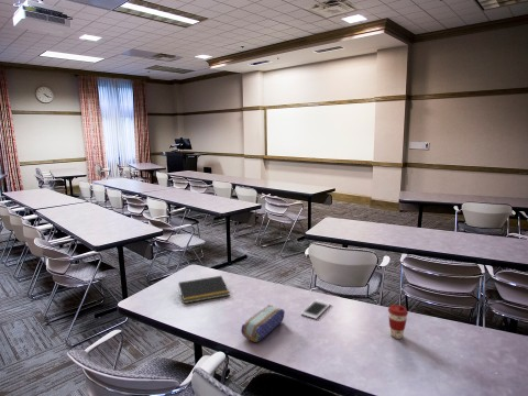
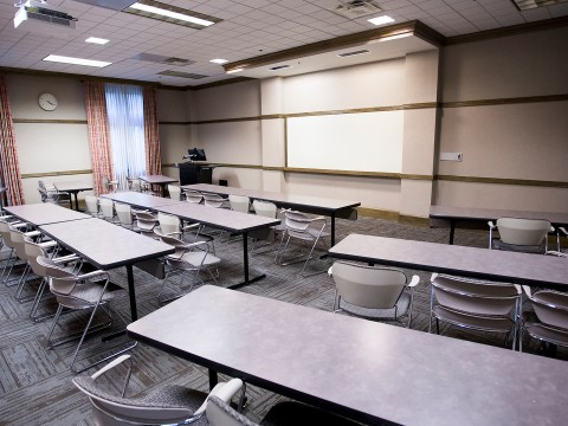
- pencil case (263, 321)
- coffee cup (397, 321)
- notepad (204, 288)
- cell phone (316, 308)
